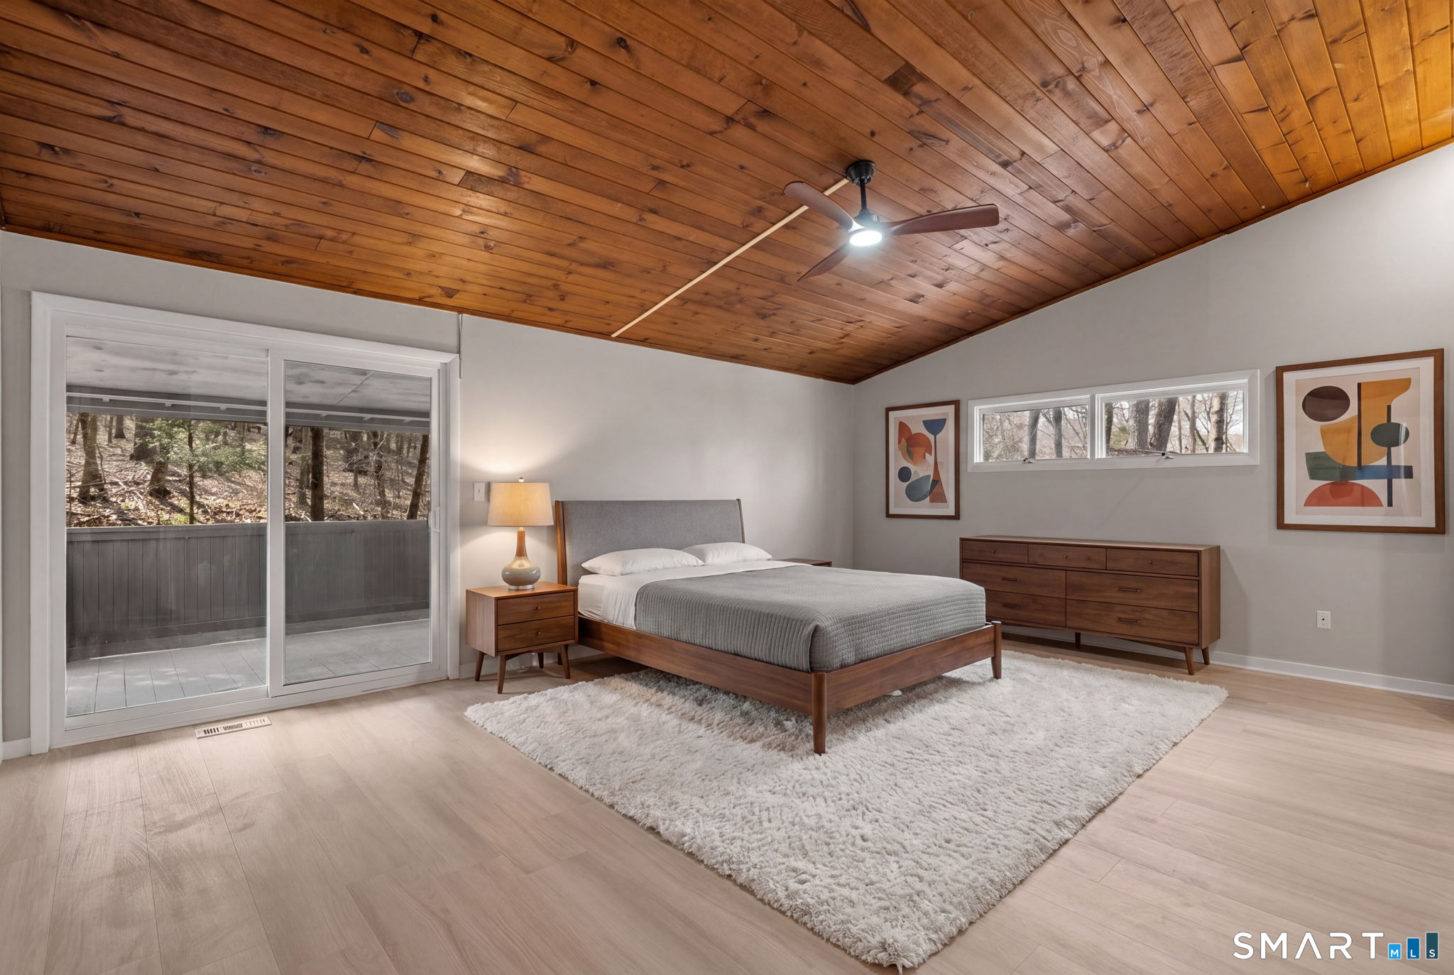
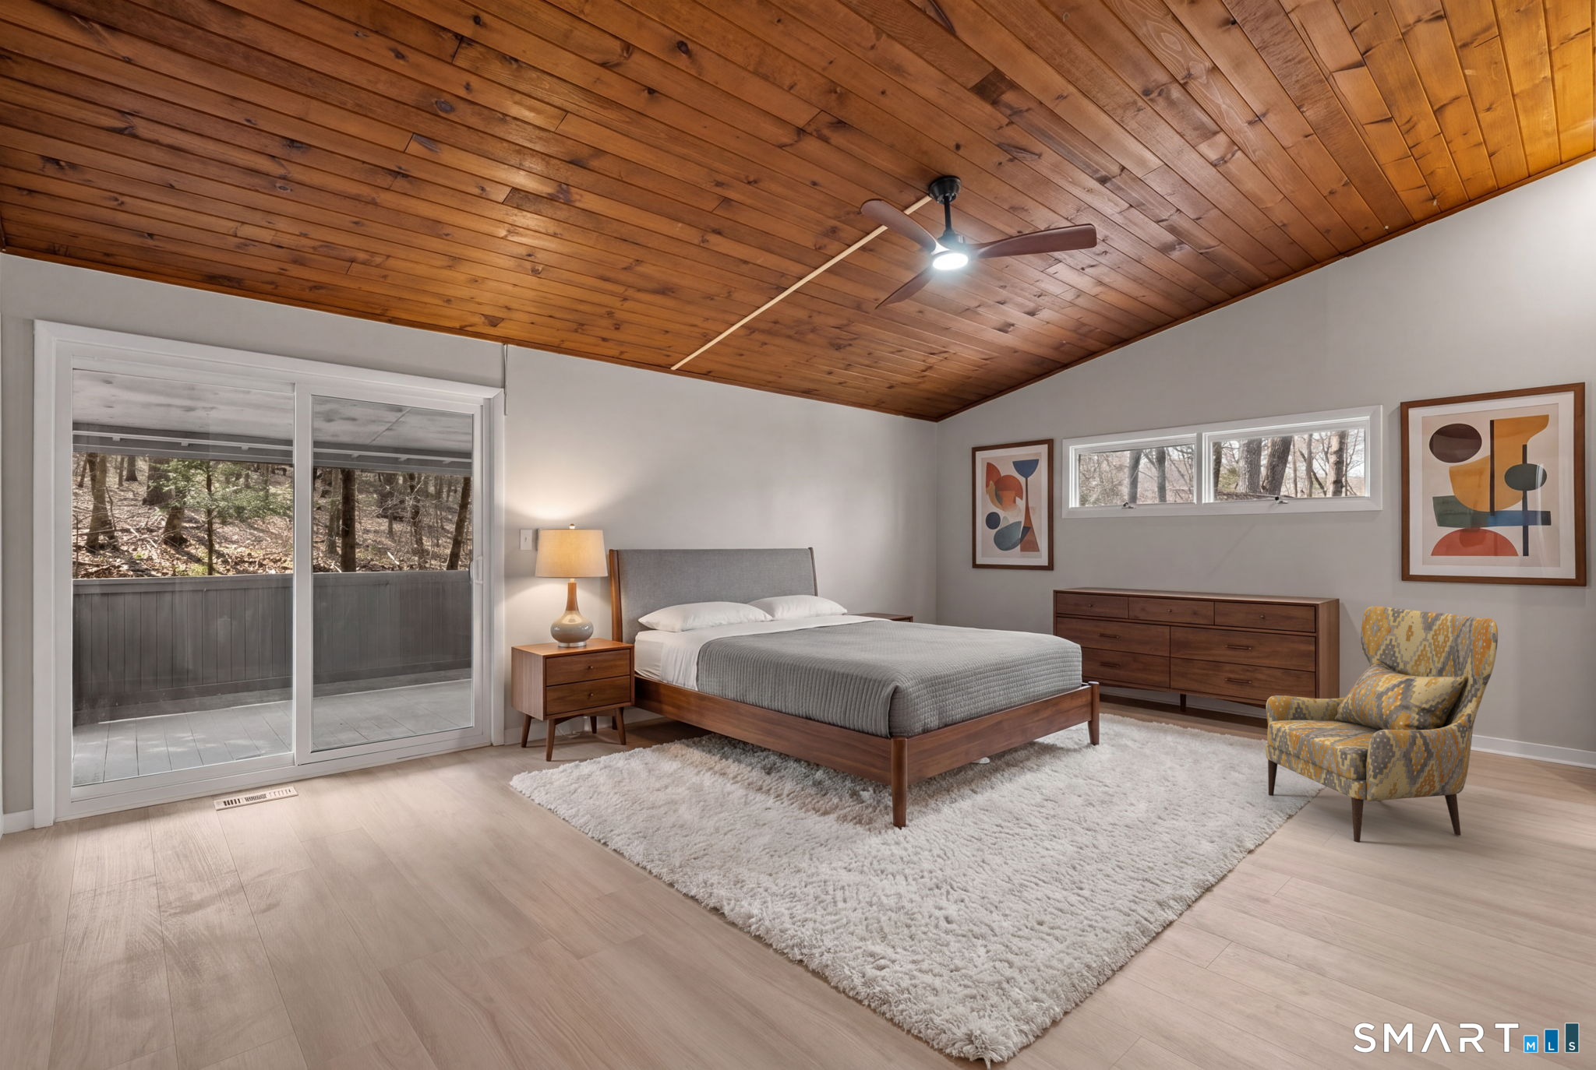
+ armchair (1377, 713)
